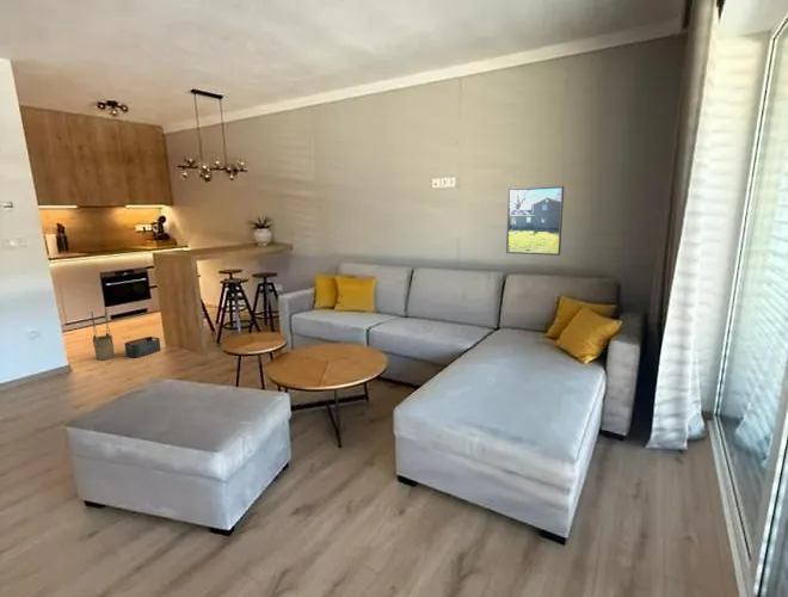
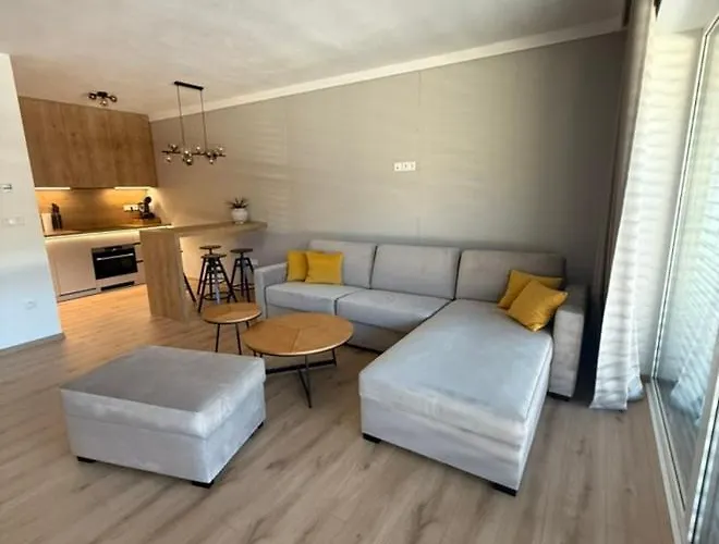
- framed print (534, 221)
- storage bin (142, 346)
- bucket (101, 336)
